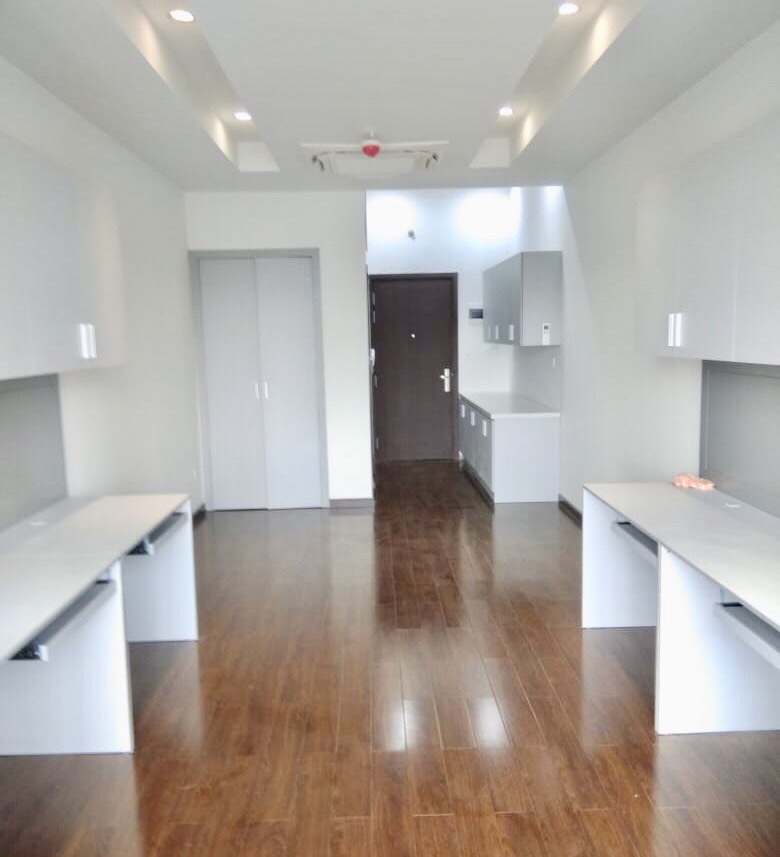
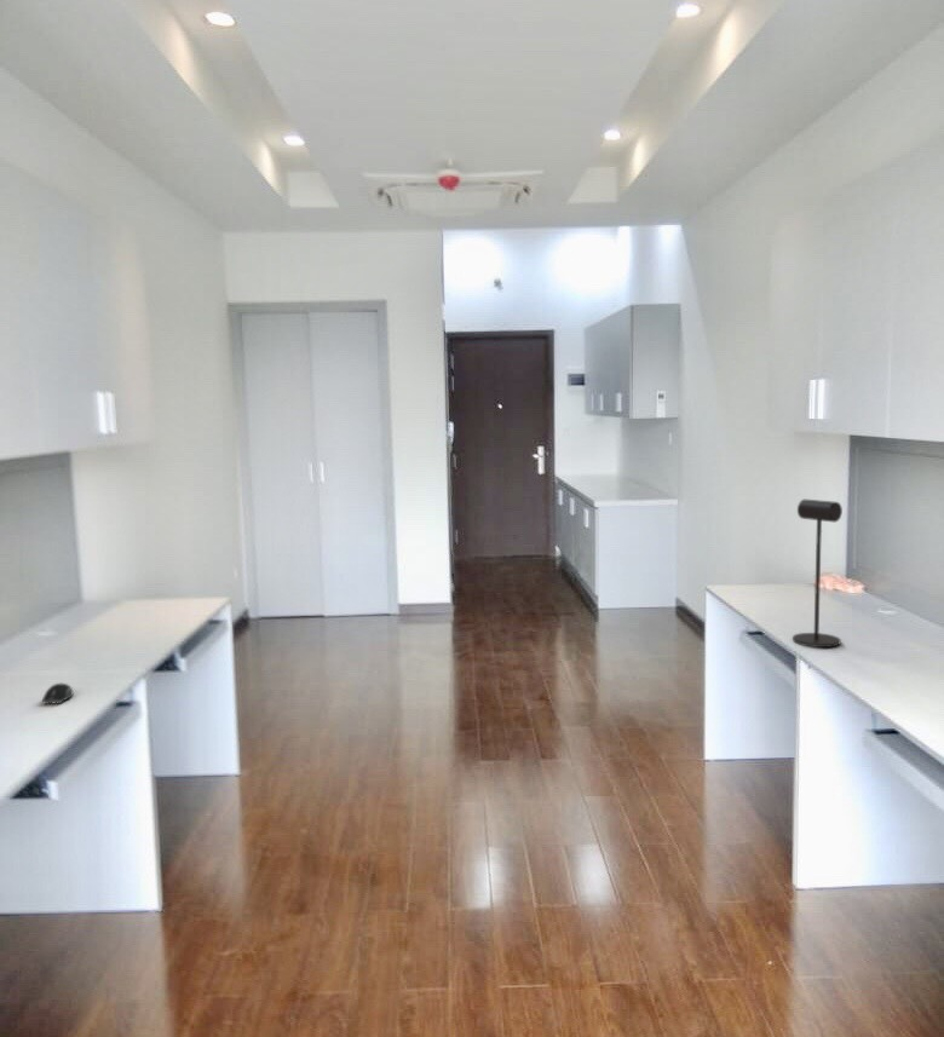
+ computer mouse (57, 691)
+ desk lamp (817, 571)
